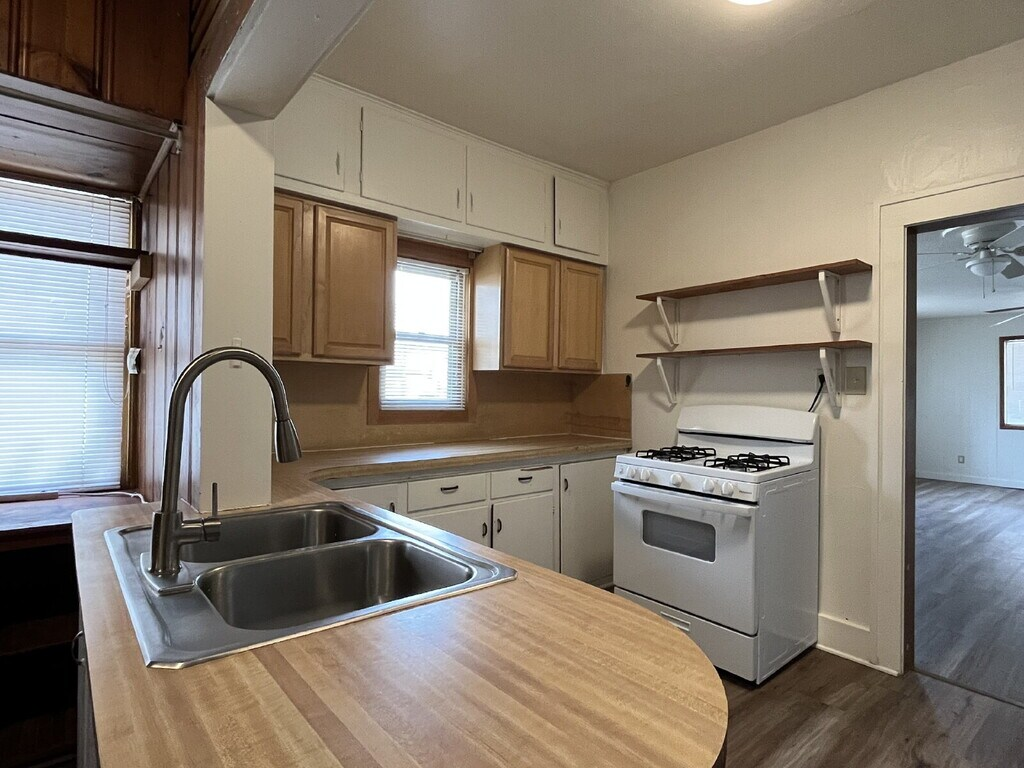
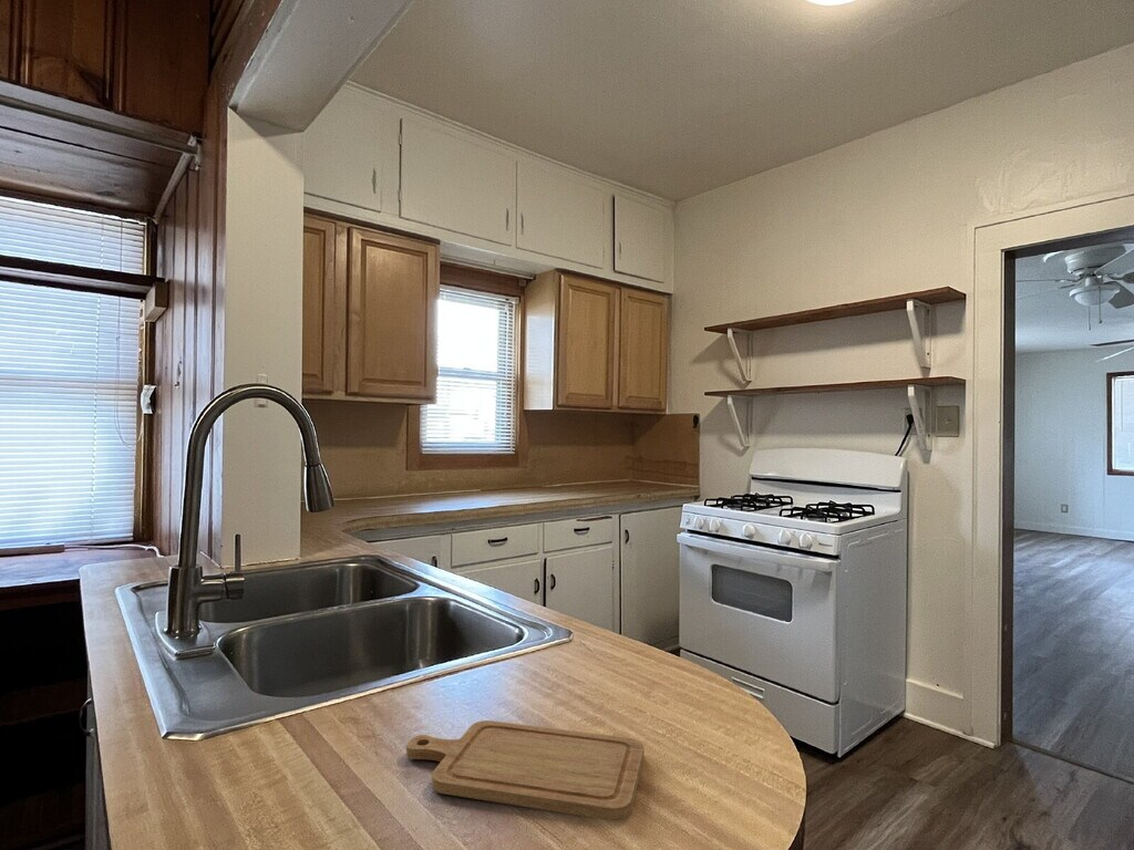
+ chopping board (518, 760)
